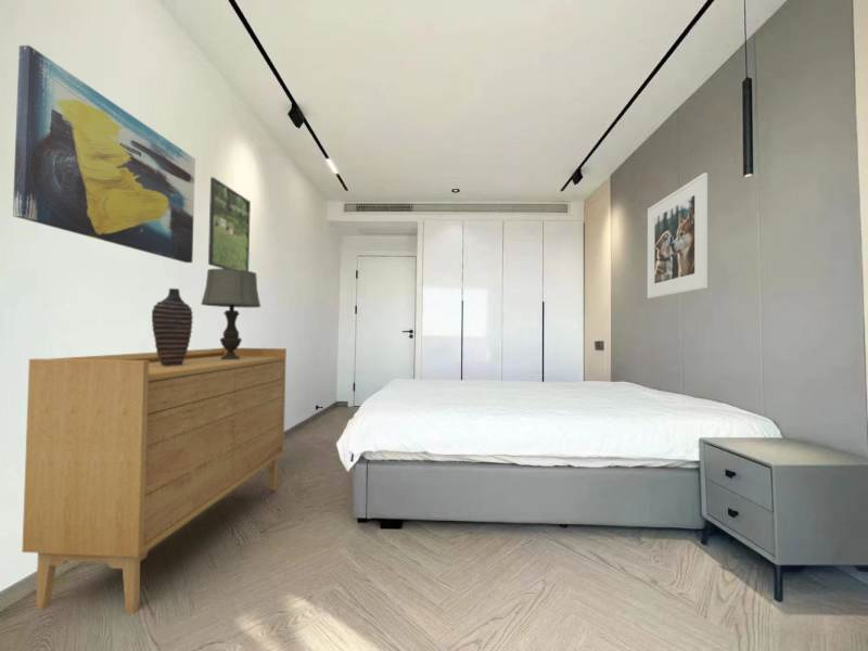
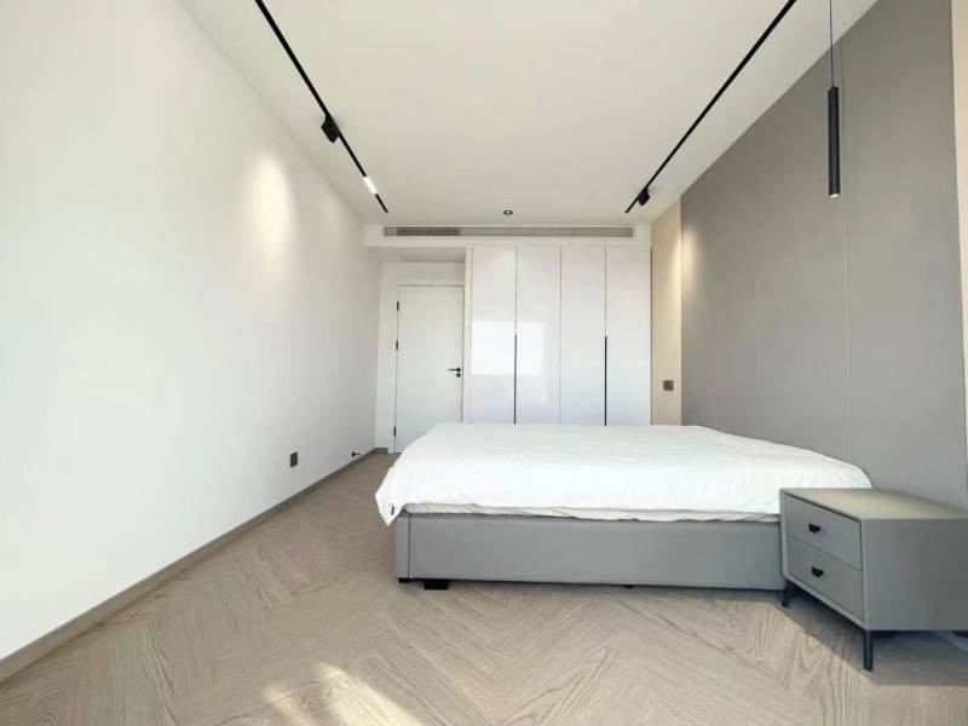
- sideboard (192, 442)
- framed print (673, 243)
- wall art (126, 180)
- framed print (231, 230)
- table lamp (231, 315)
- decorative vase (173, 327)
